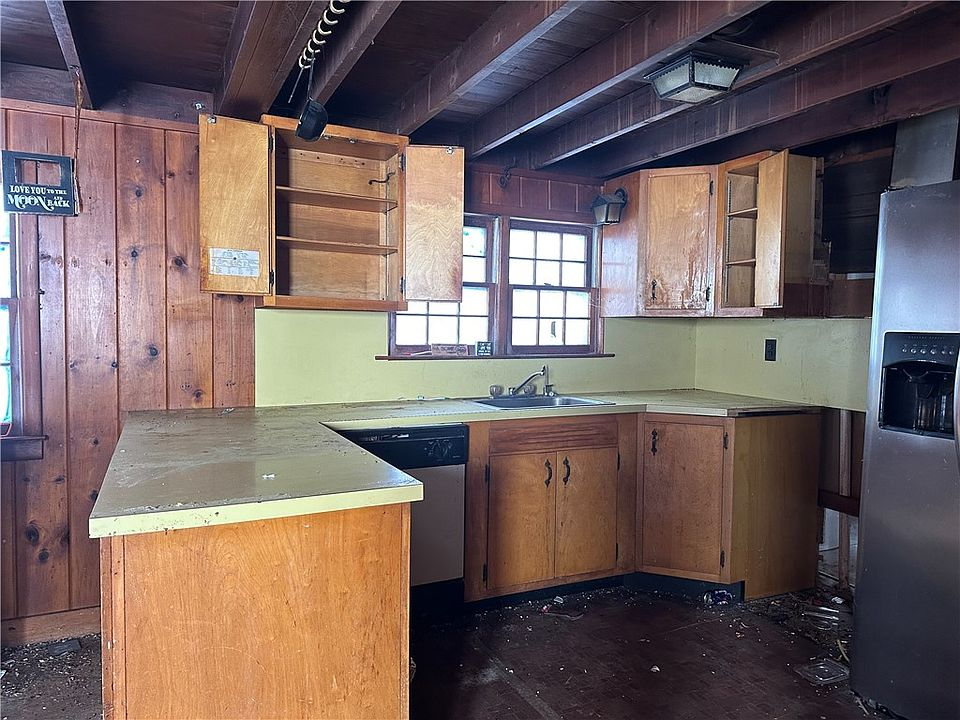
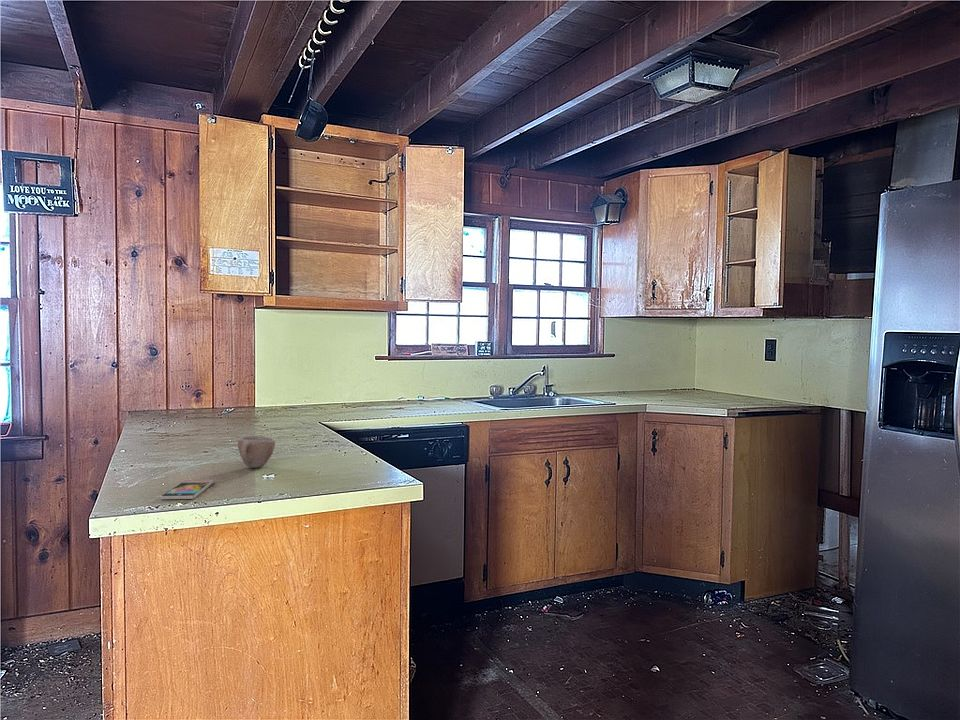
+ cup (254, 453)
+ smartphone (188, 488)
